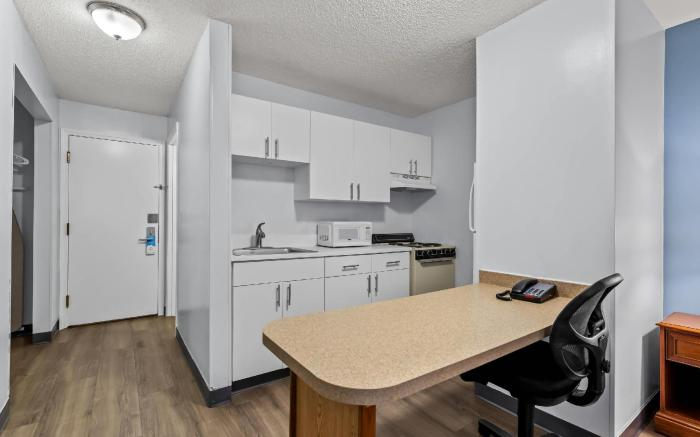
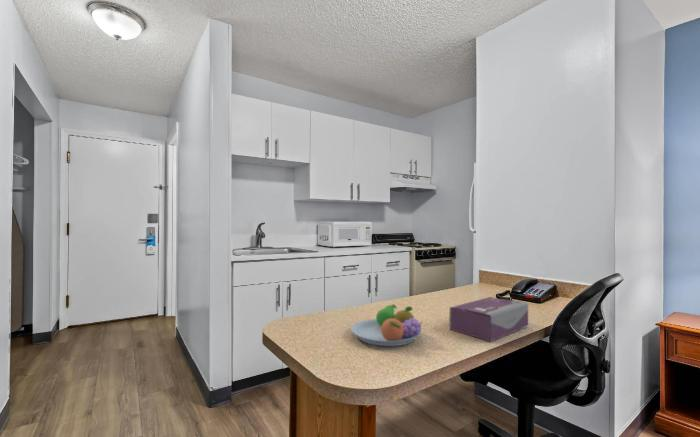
+ tissue box (489, 315)
+ fruit bowl (387, 321)
